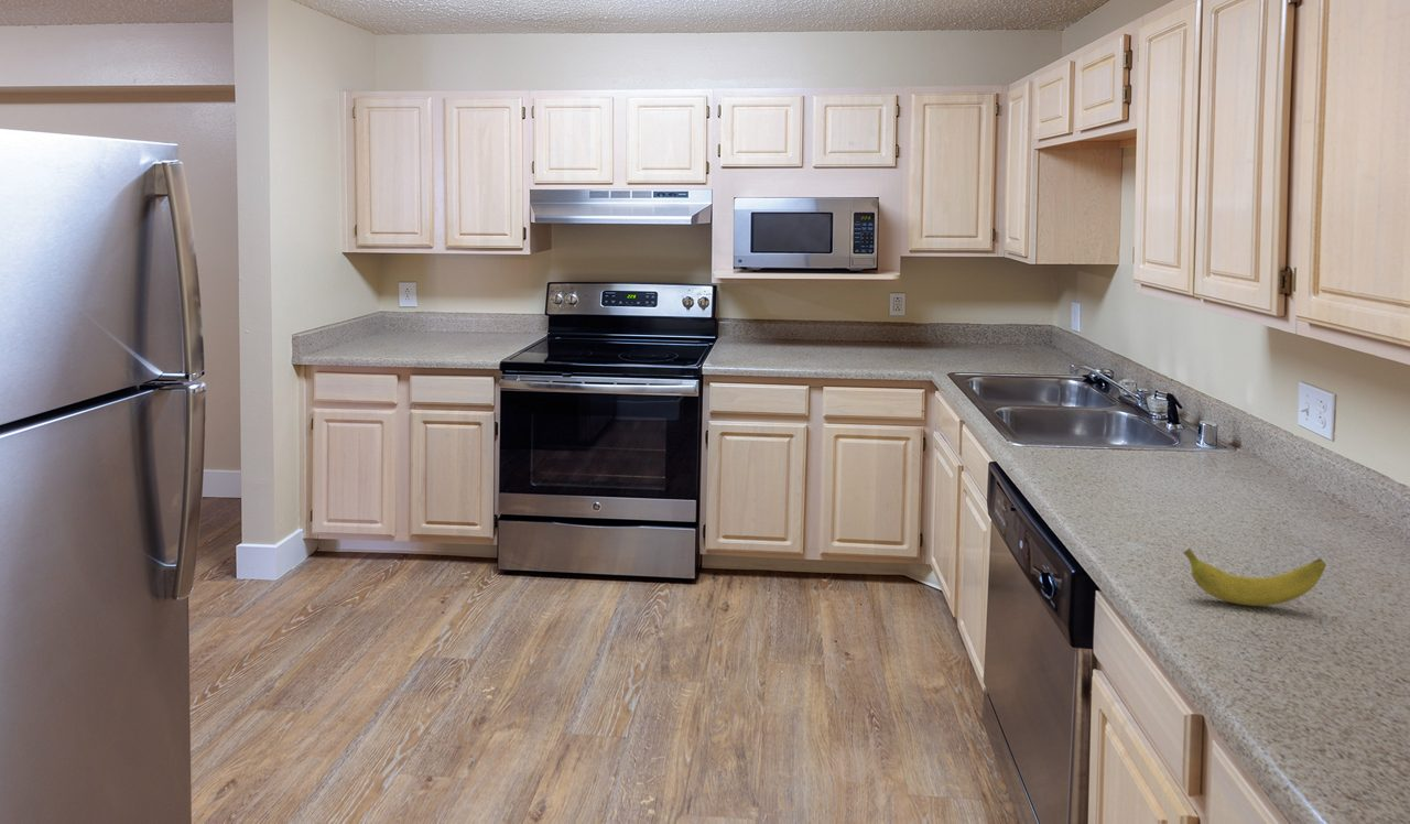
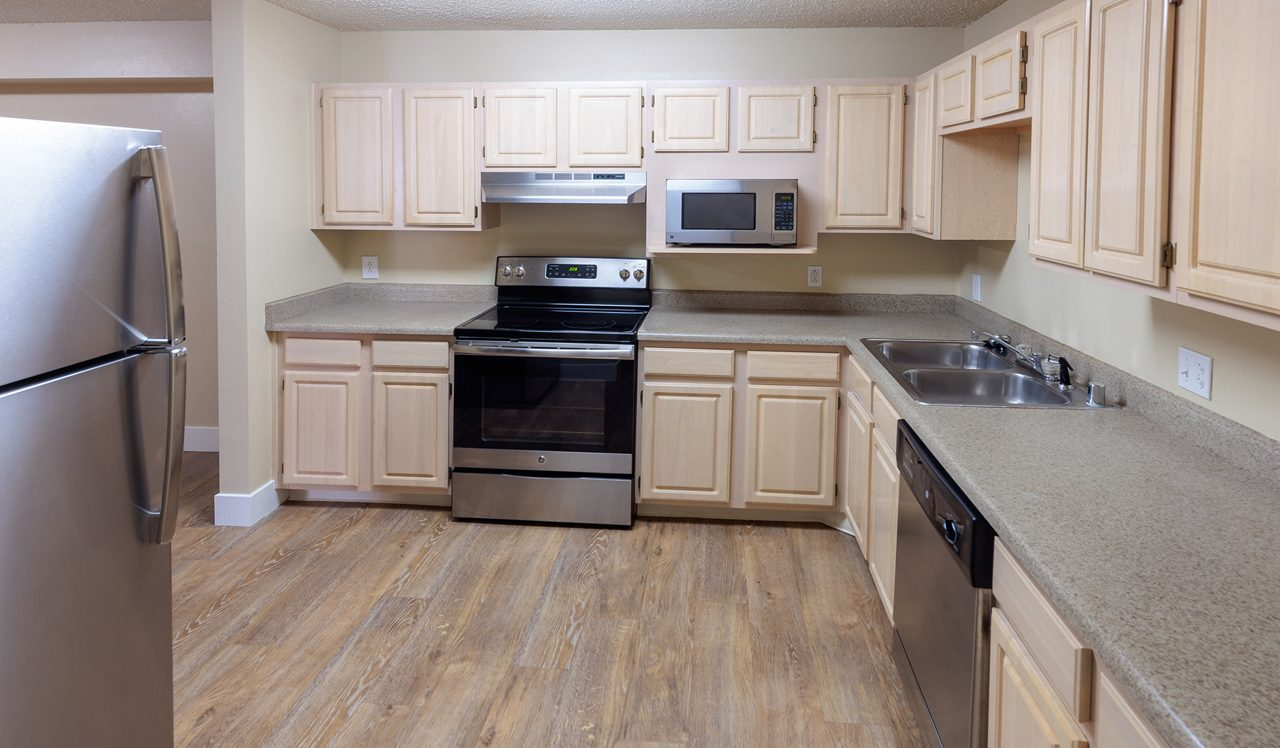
- banana (1251, 578)
